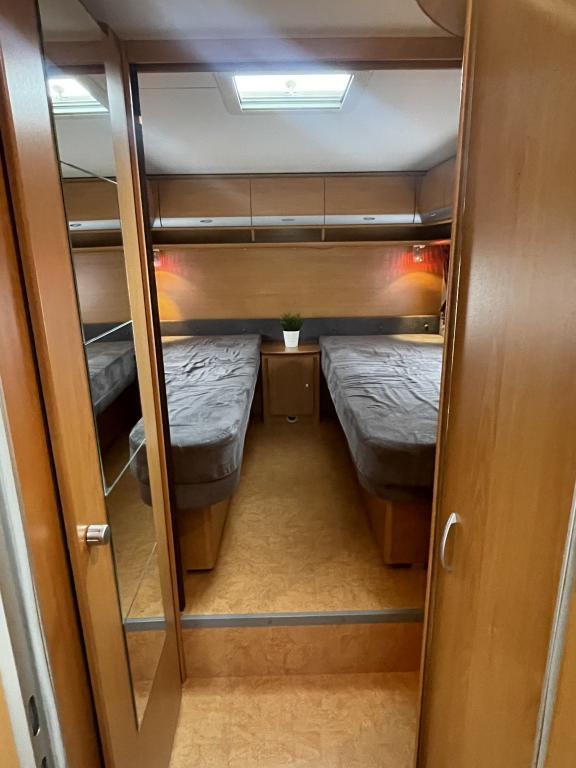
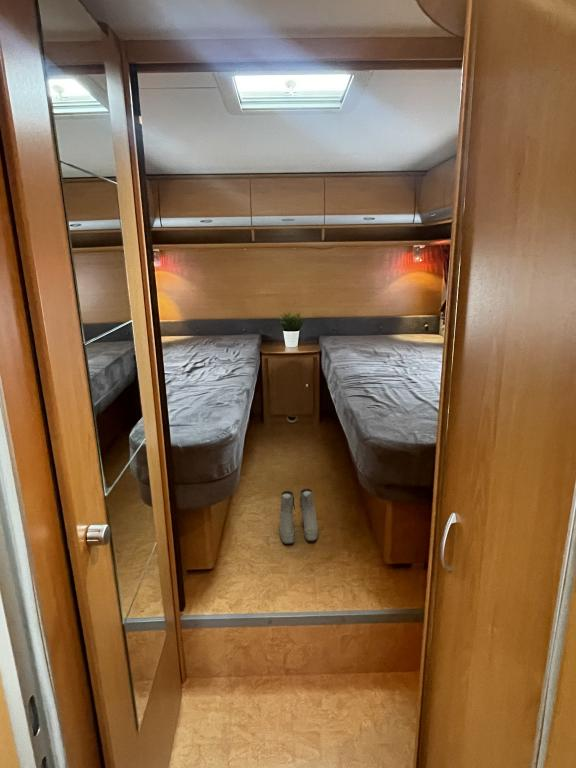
+ boots (301, 511)
